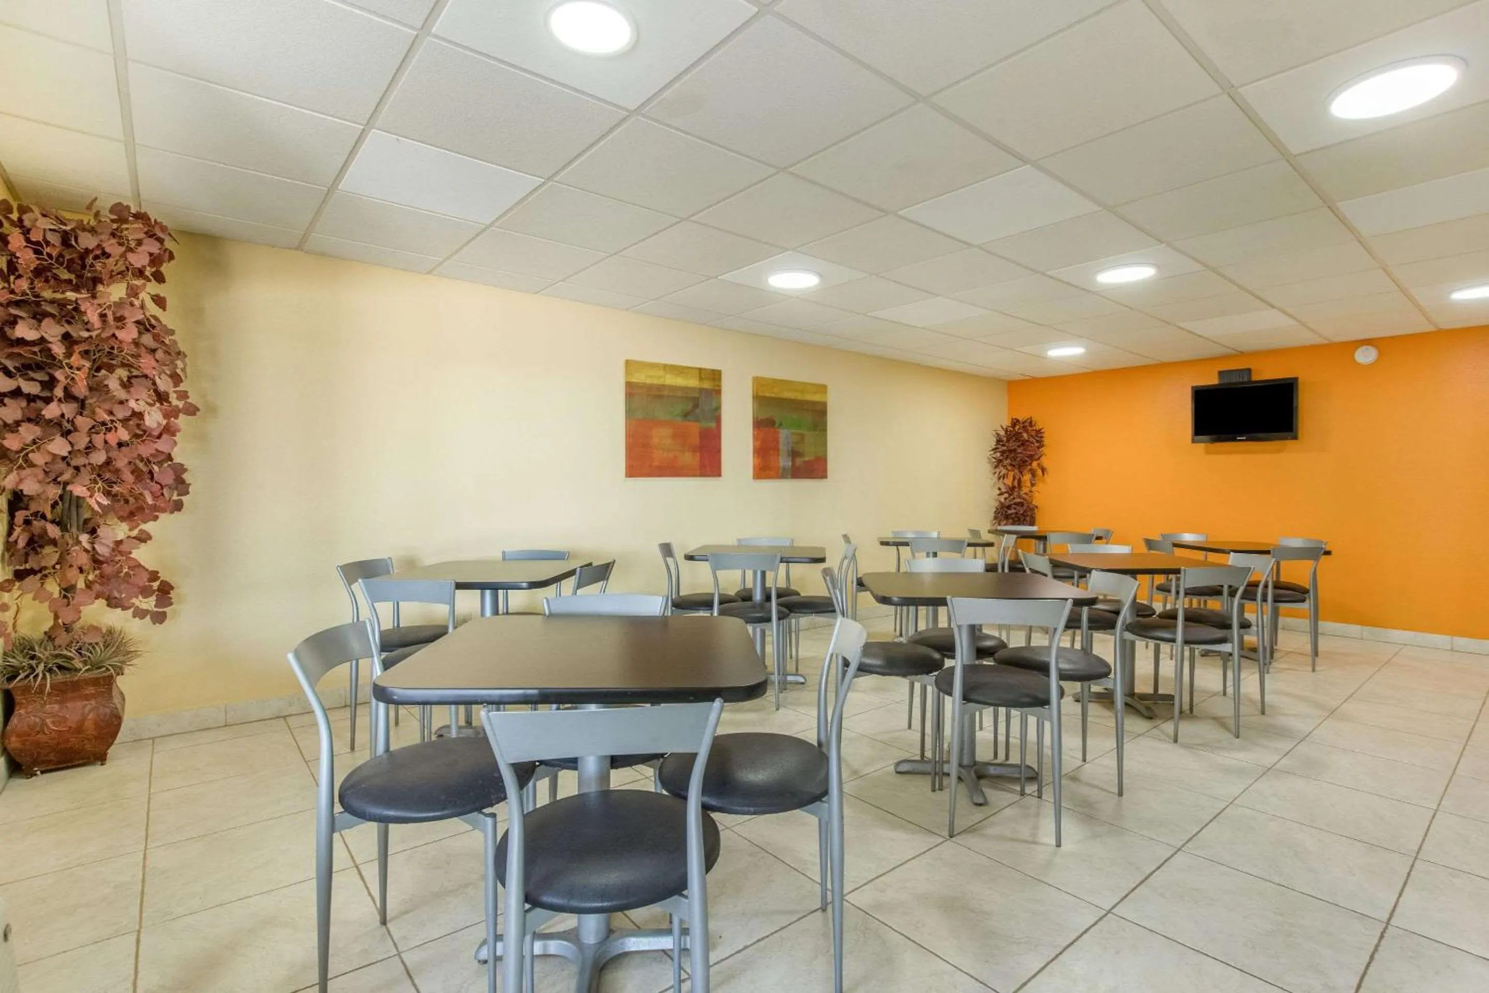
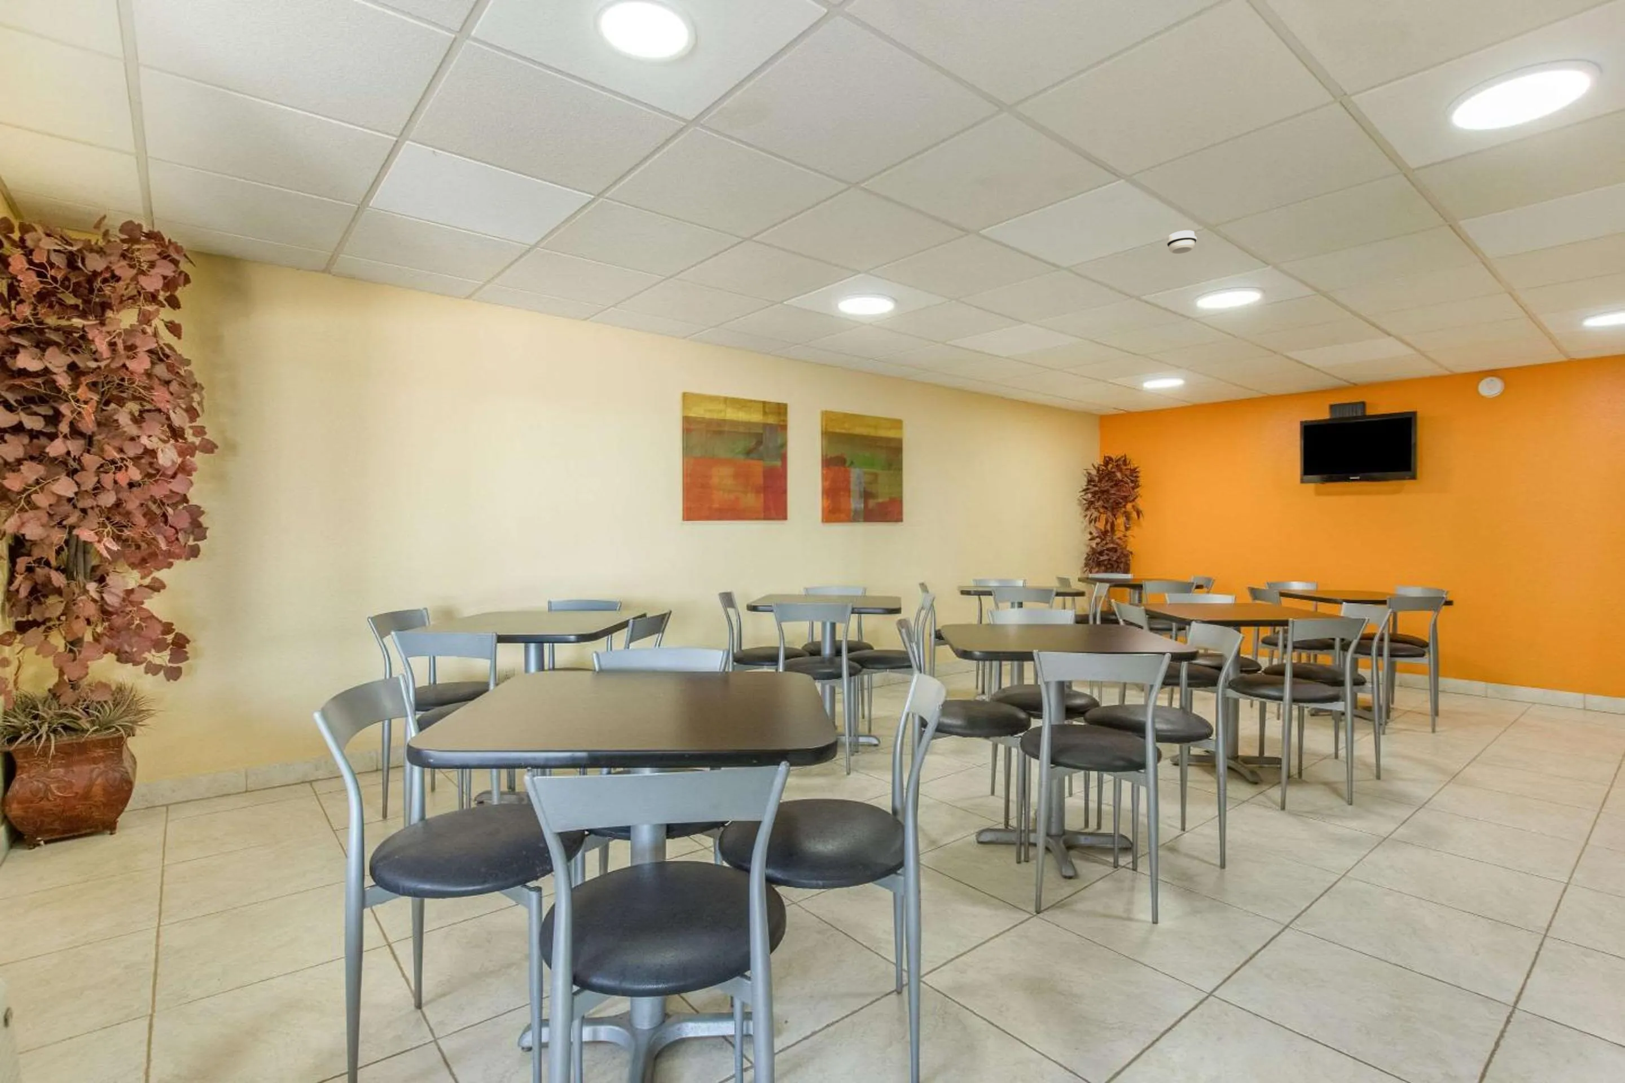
+ smoke detector (1181, 243)
